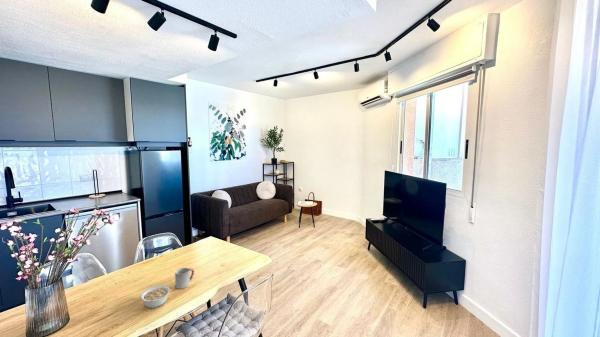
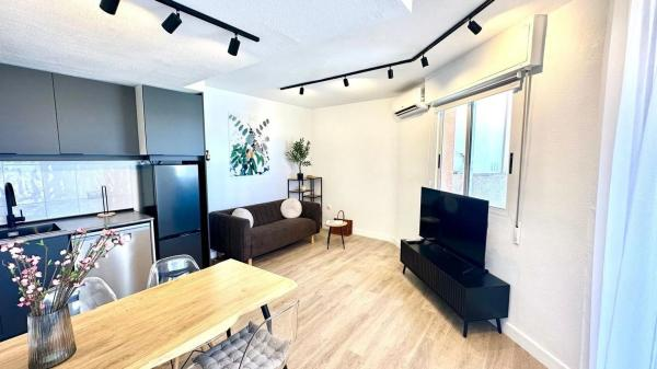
- legume (156, 297)
- cup (185, 276)
